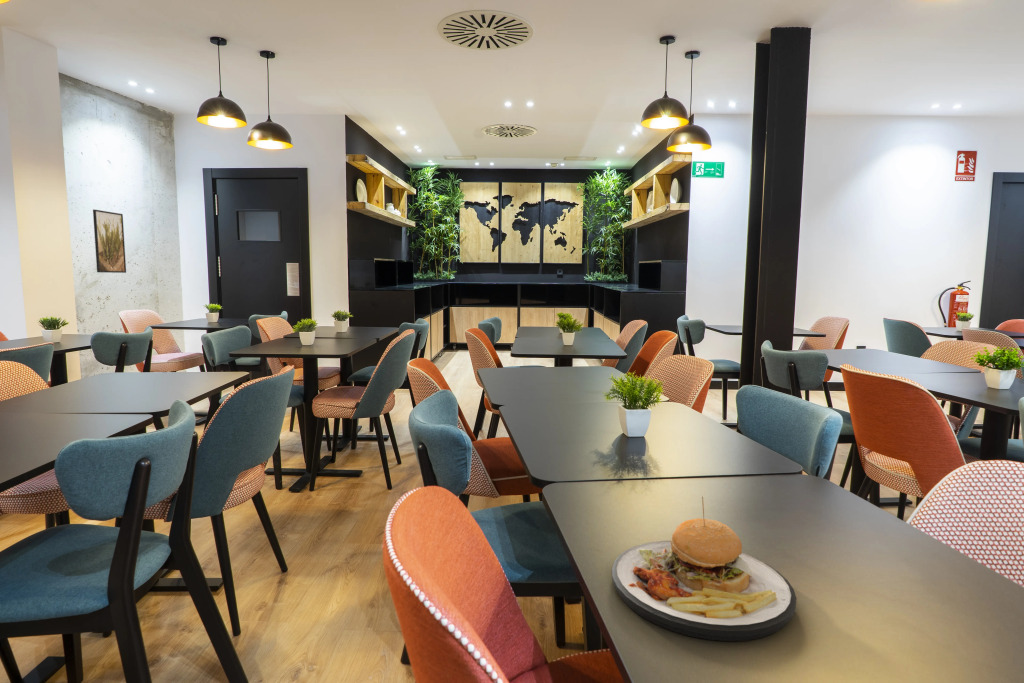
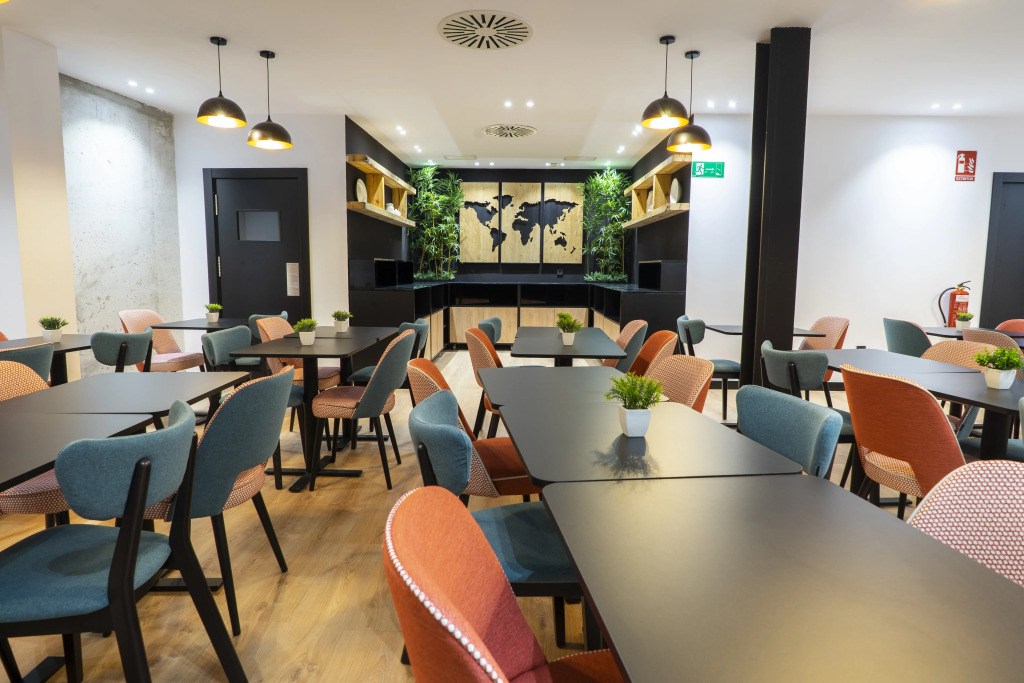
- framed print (110, 242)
- plate (701, 547)
